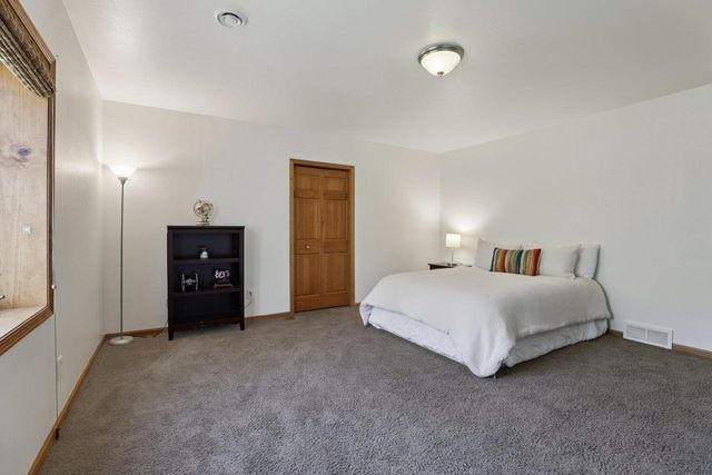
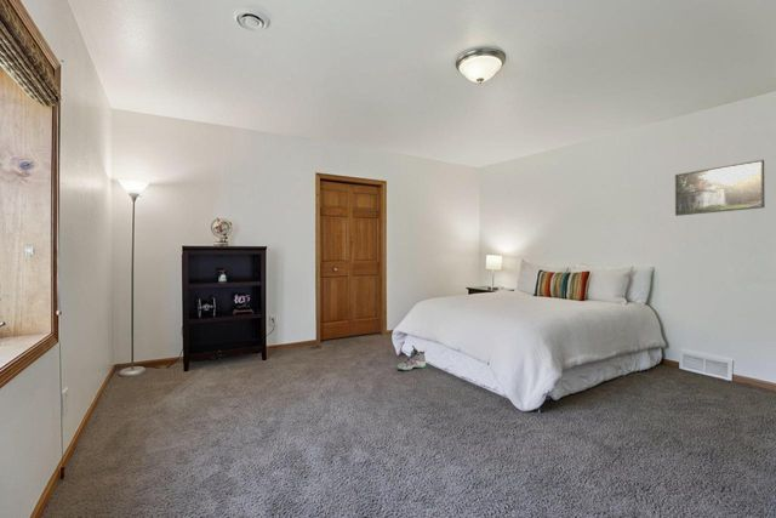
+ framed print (715, 189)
+ sneaker (411, 357)
